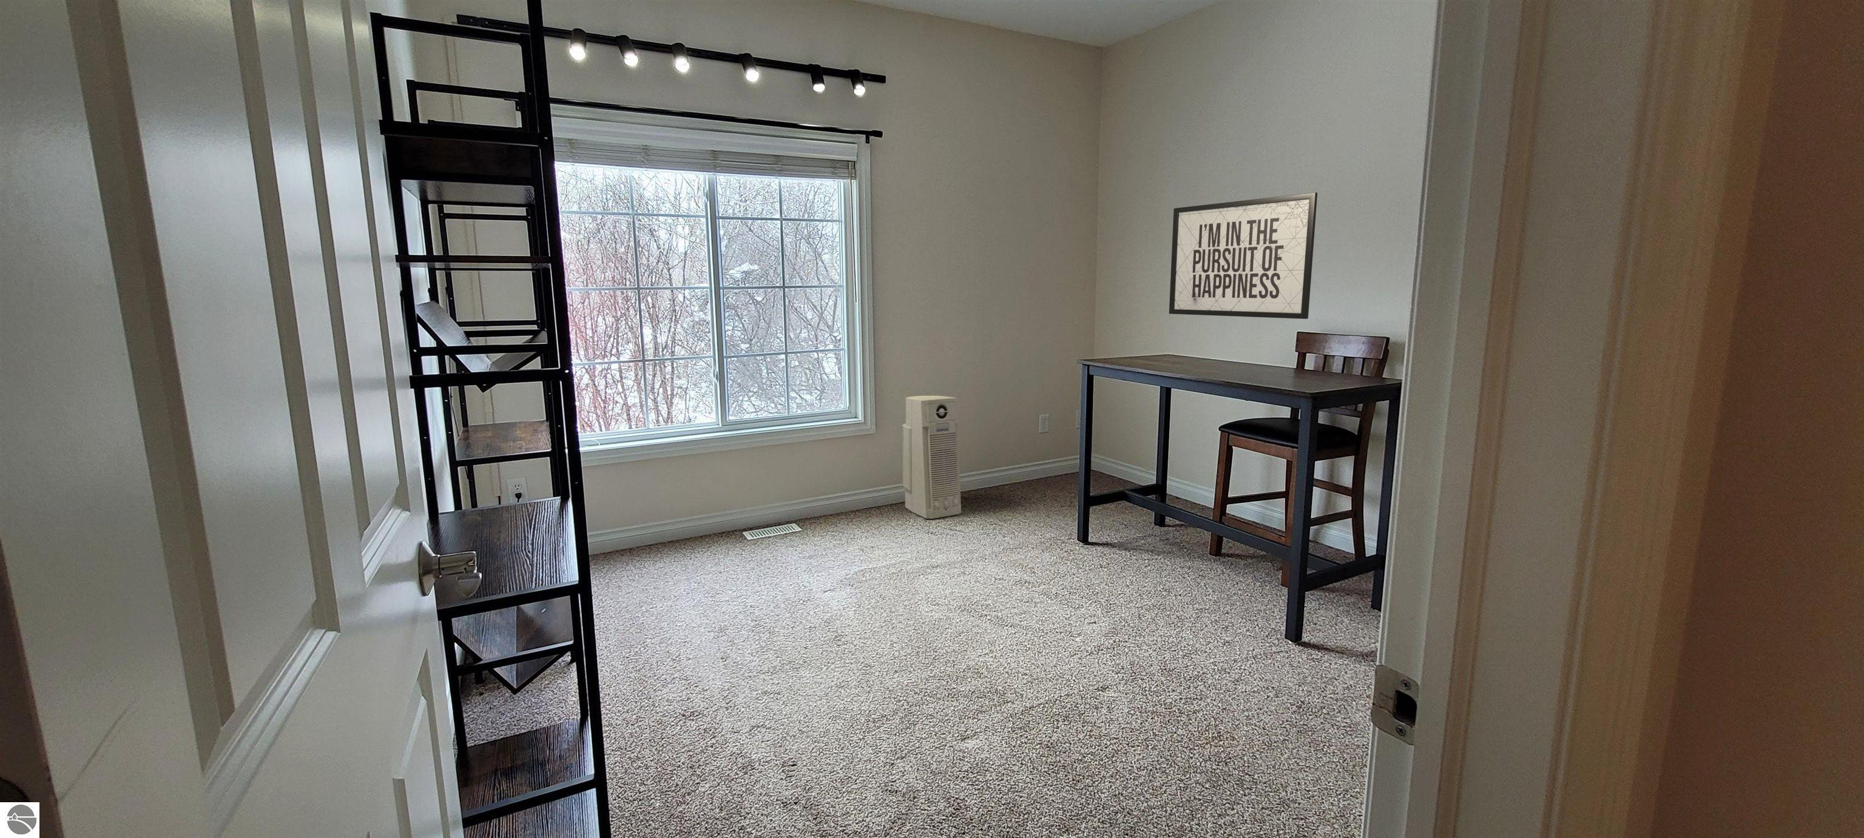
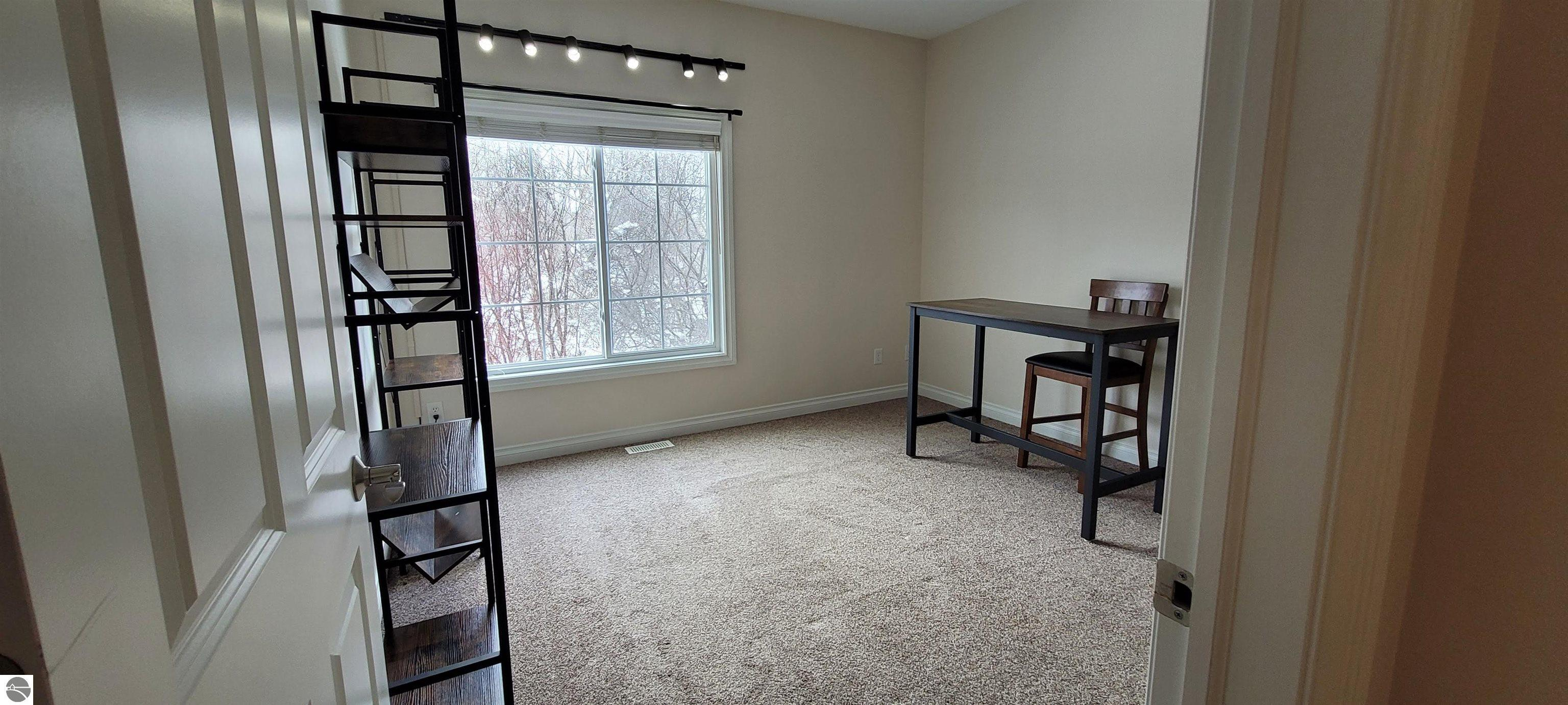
- mirror (1235, 259)
- air purifier (930, 454)
